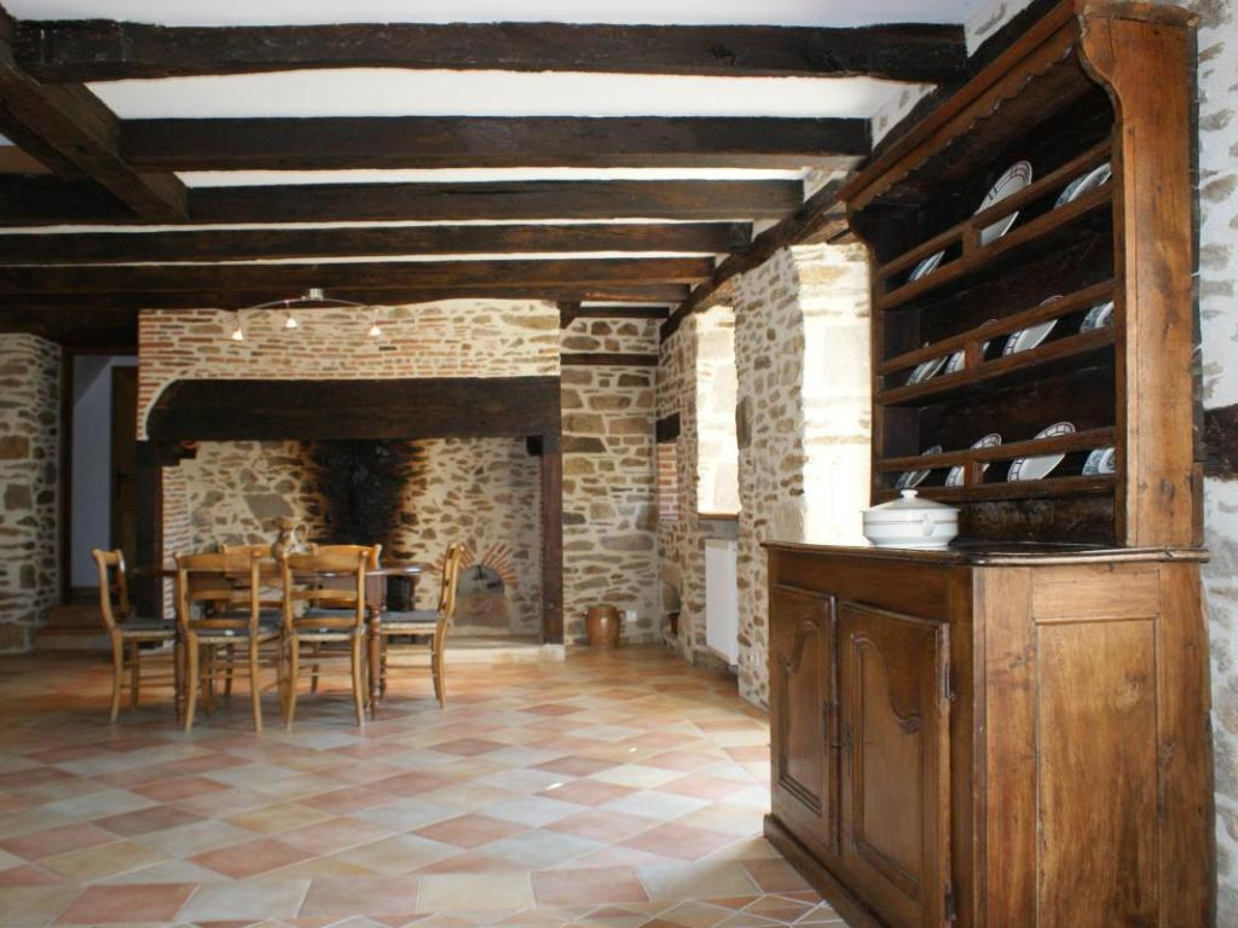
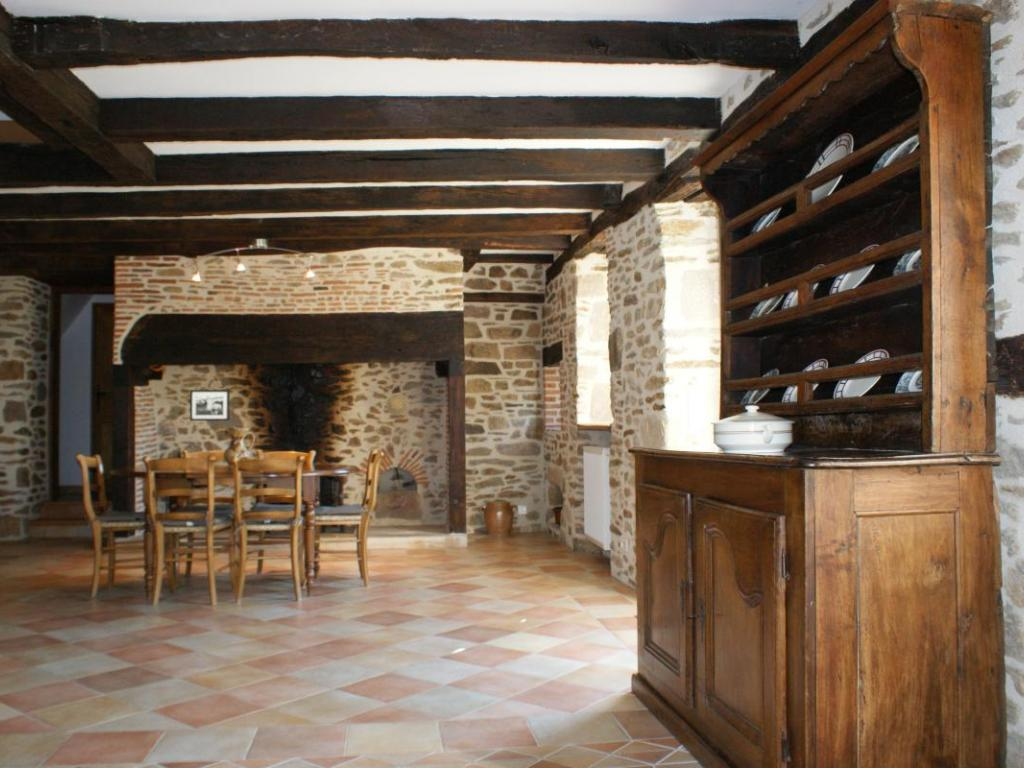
+ picture frame (209, 405)
+ decorative plate (397, 404)
